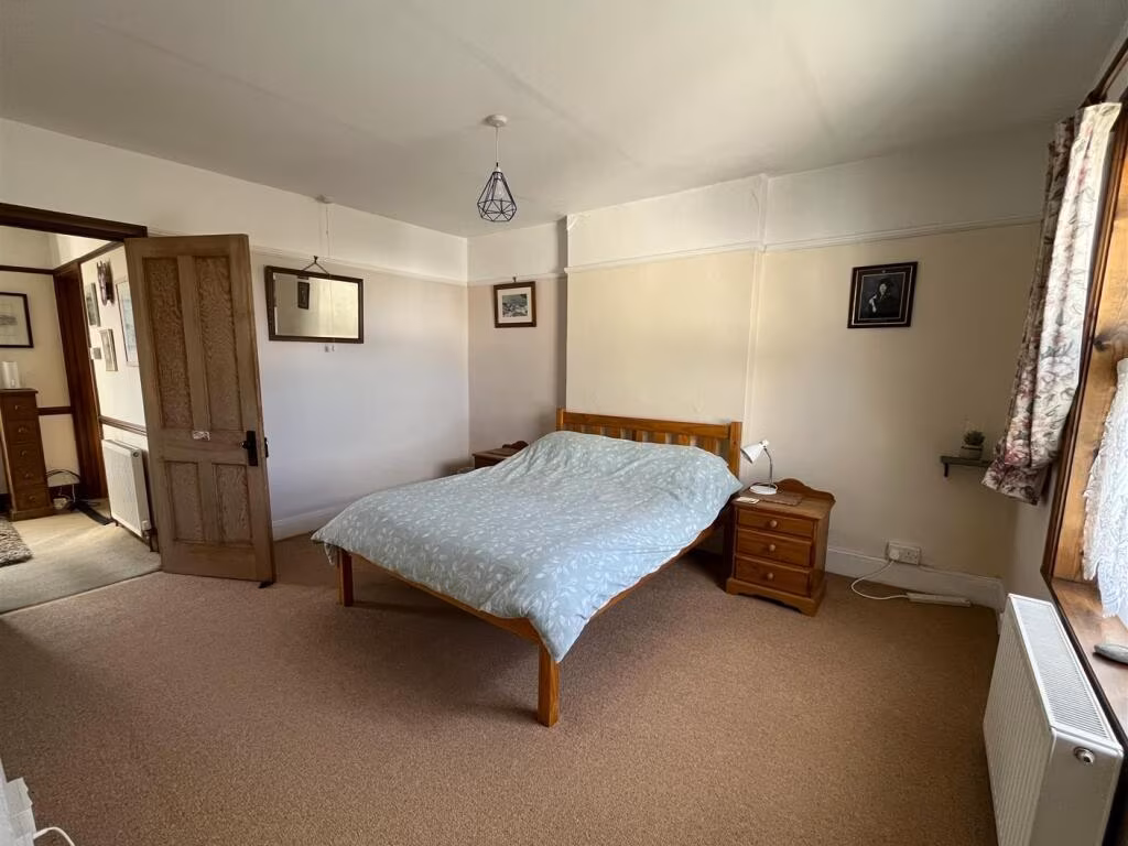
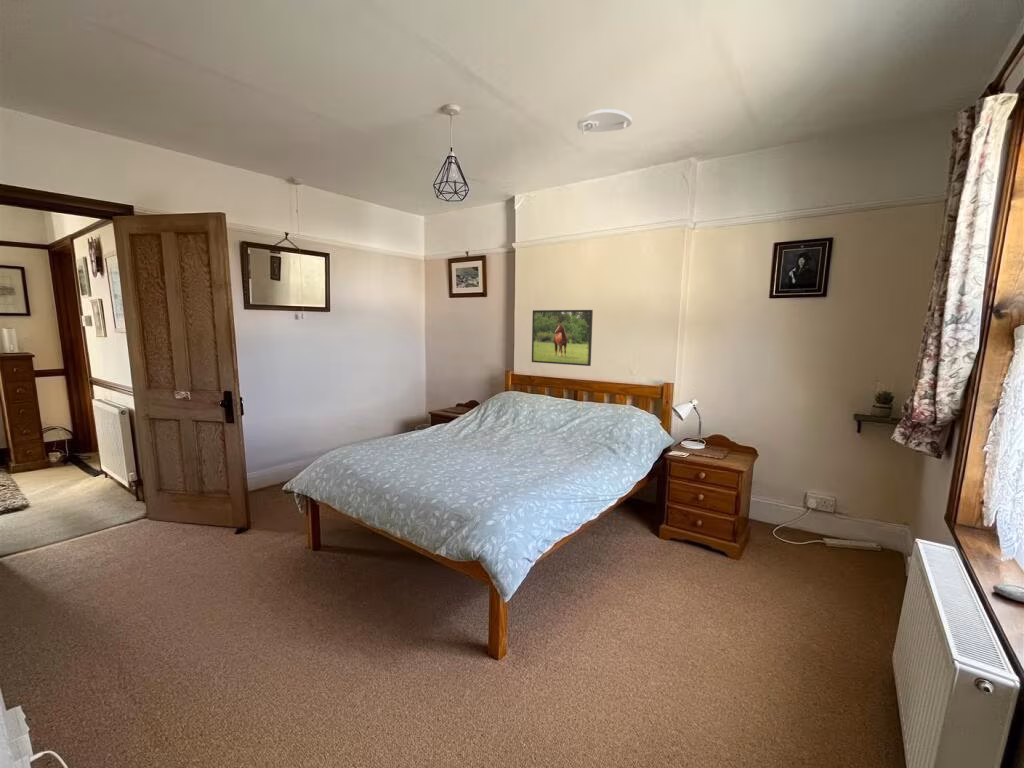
+ smoke detector (604, 124)
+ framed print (560, 337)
